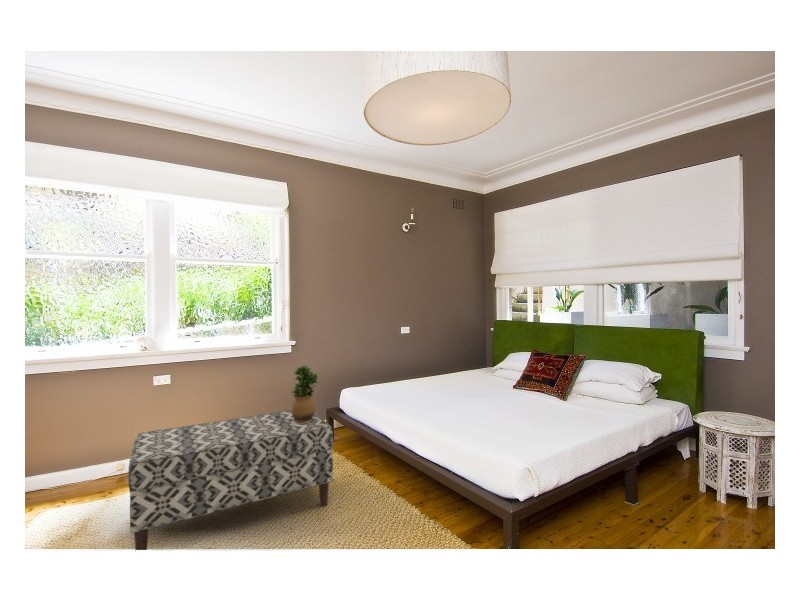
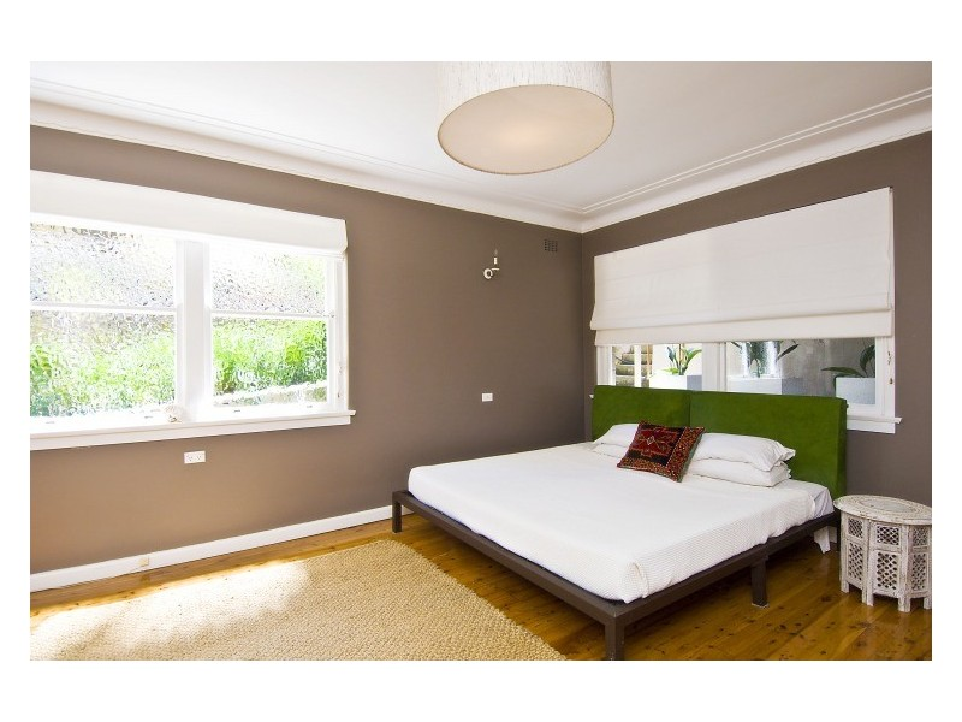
- potted plant (306, 391)
- bench (237, 470)
